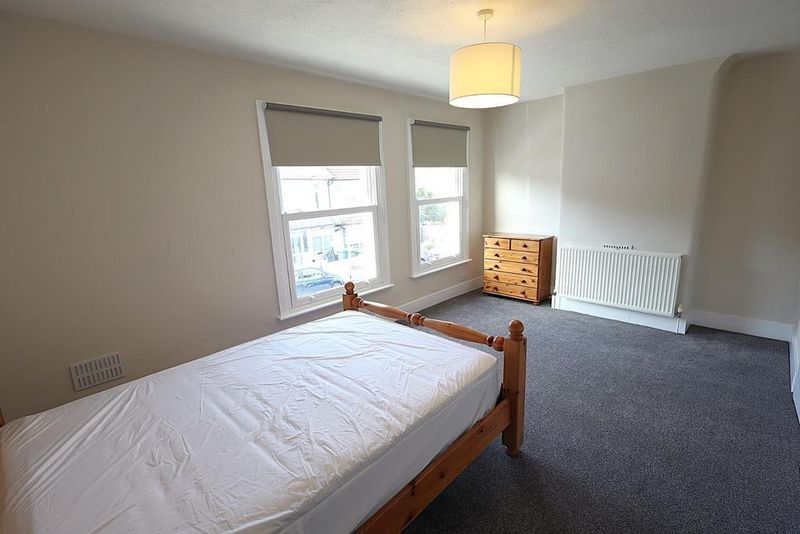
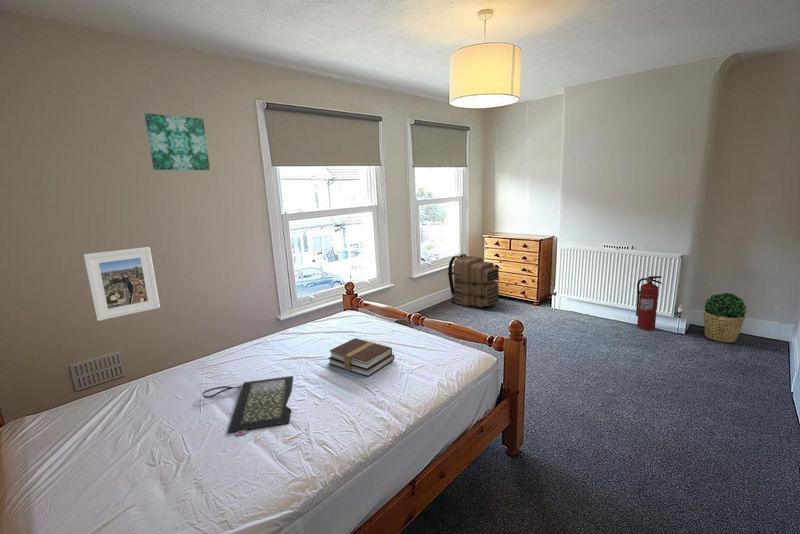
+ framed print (124, 282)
+ clutch bag (262, 398)
+ wall art (178, 143)
+ potted plant (723, 316)
+ backpack (472, 280)
+ fire extinguisher (647, 301)
+ book (361, 355)
